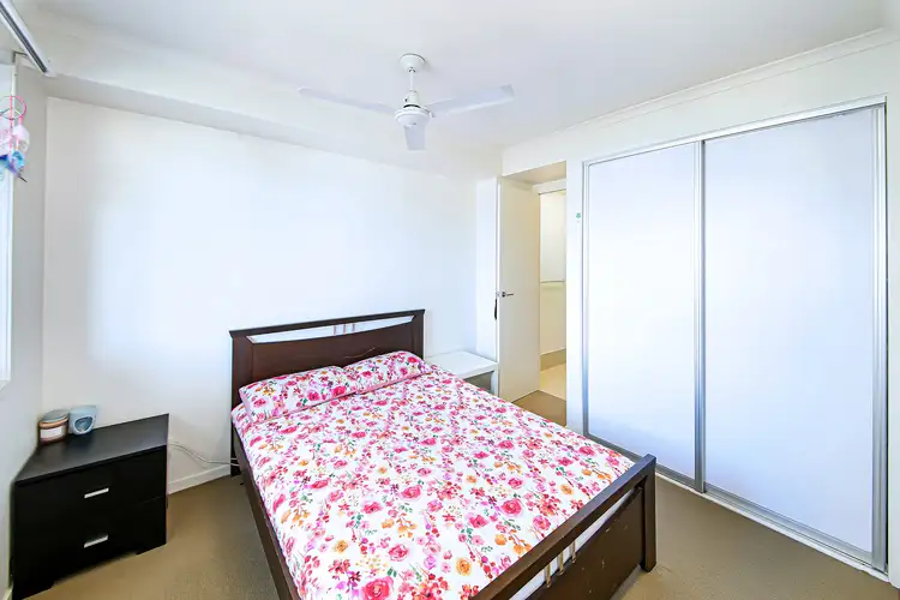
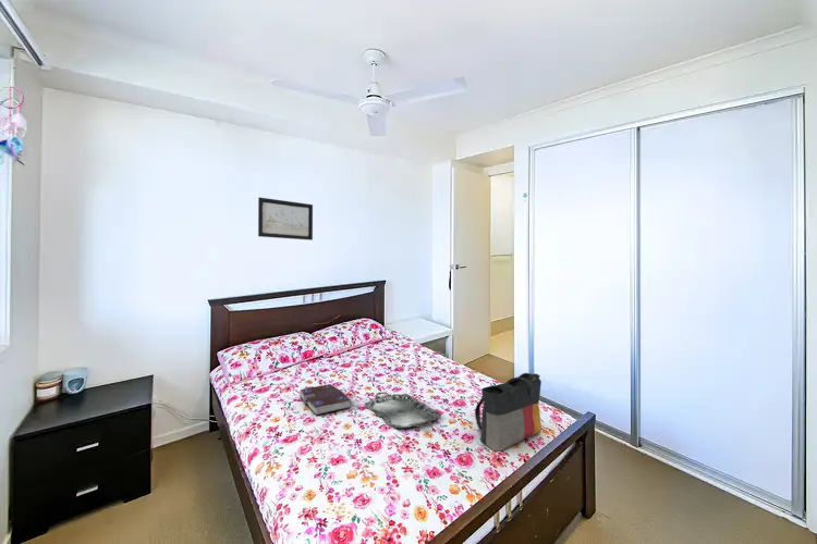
+ wall art (286, 220)
+ tote bag (507, 406)
+ serving tray (401, 409)
+ book (324, 397)
